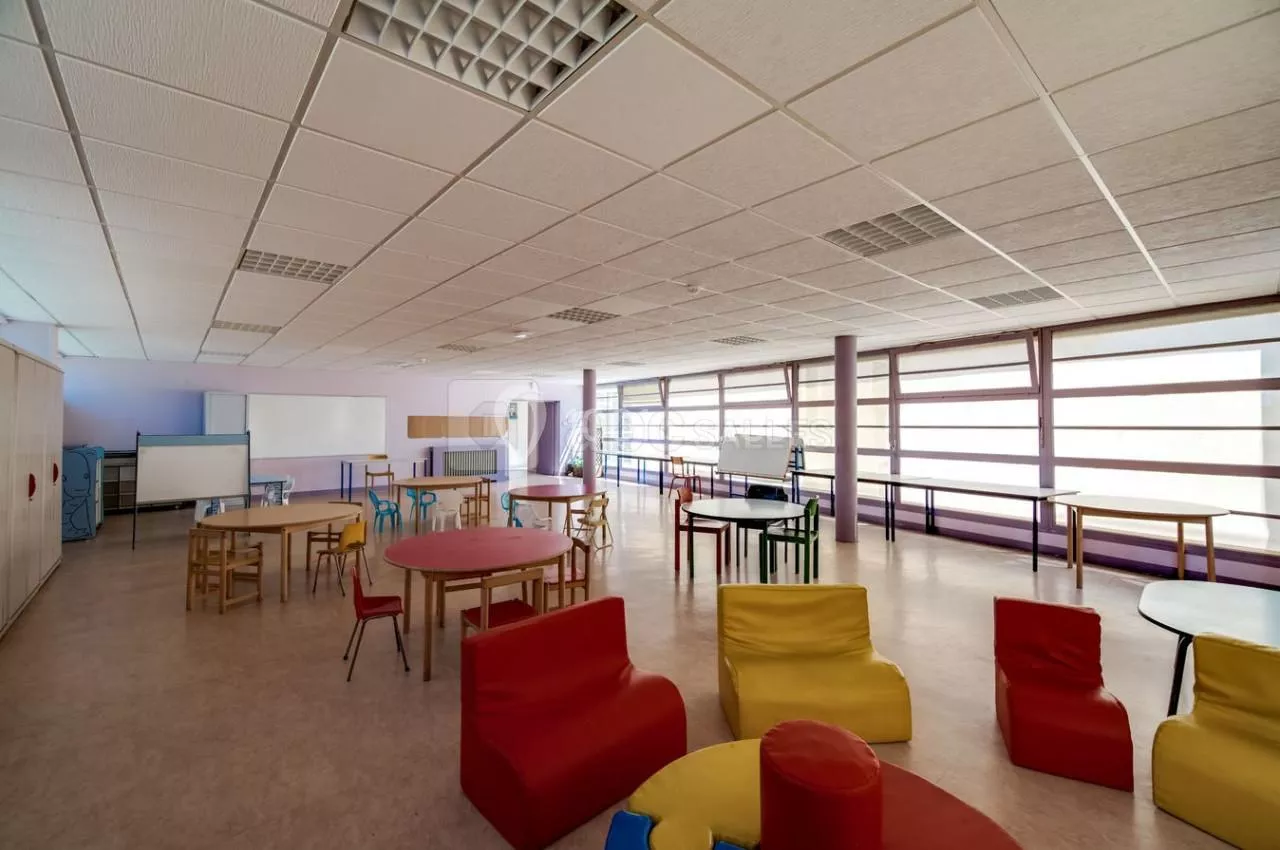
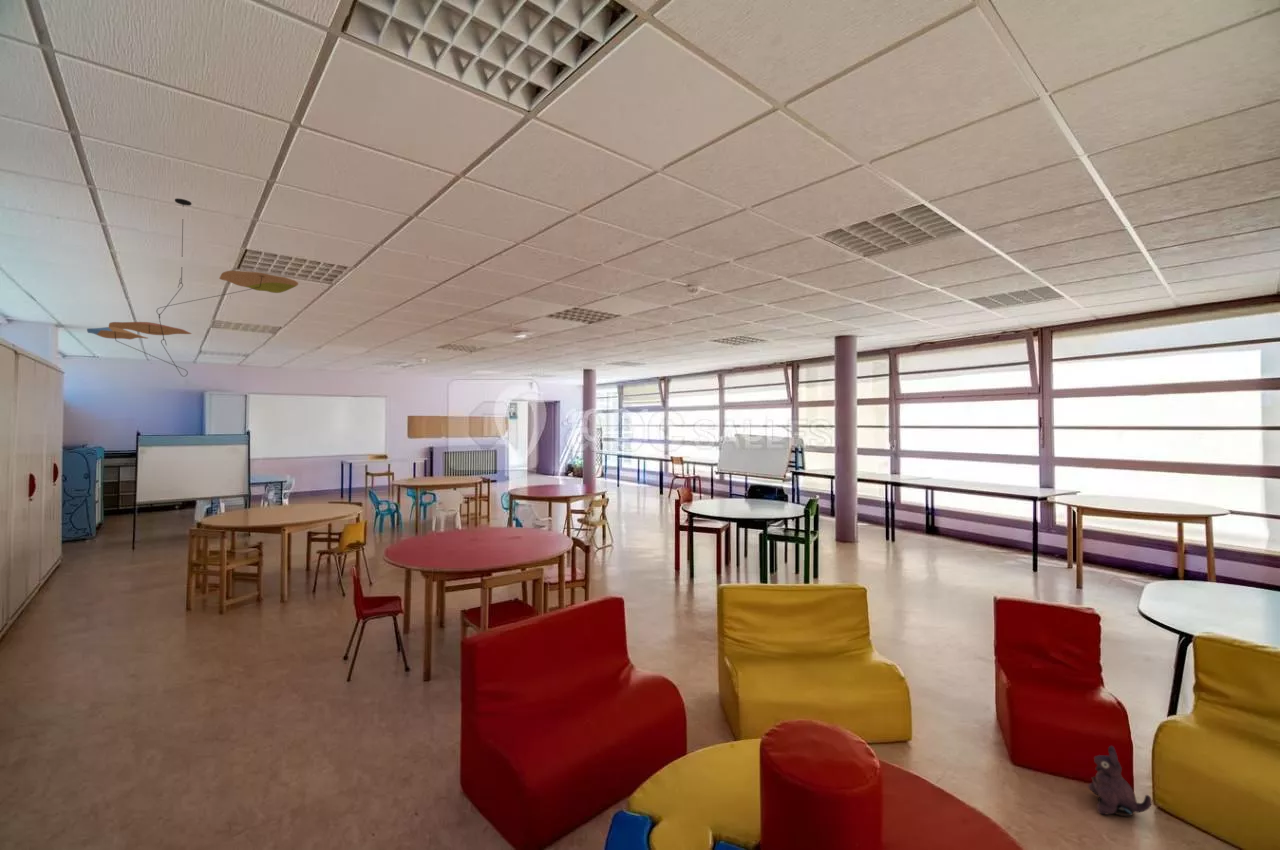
+ plush toy (1120, 780)
+ ceiling mobile (203, 298)
